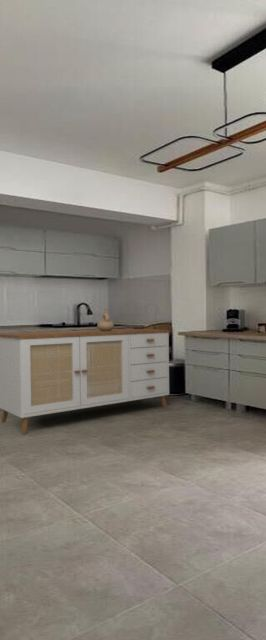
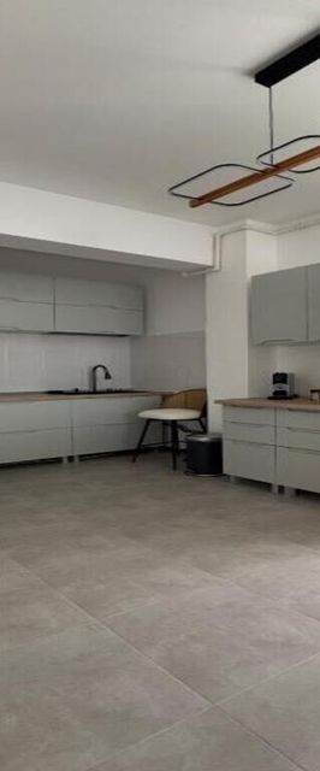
- sideboard (89, 373)
- ceramic jug (105, 319)
